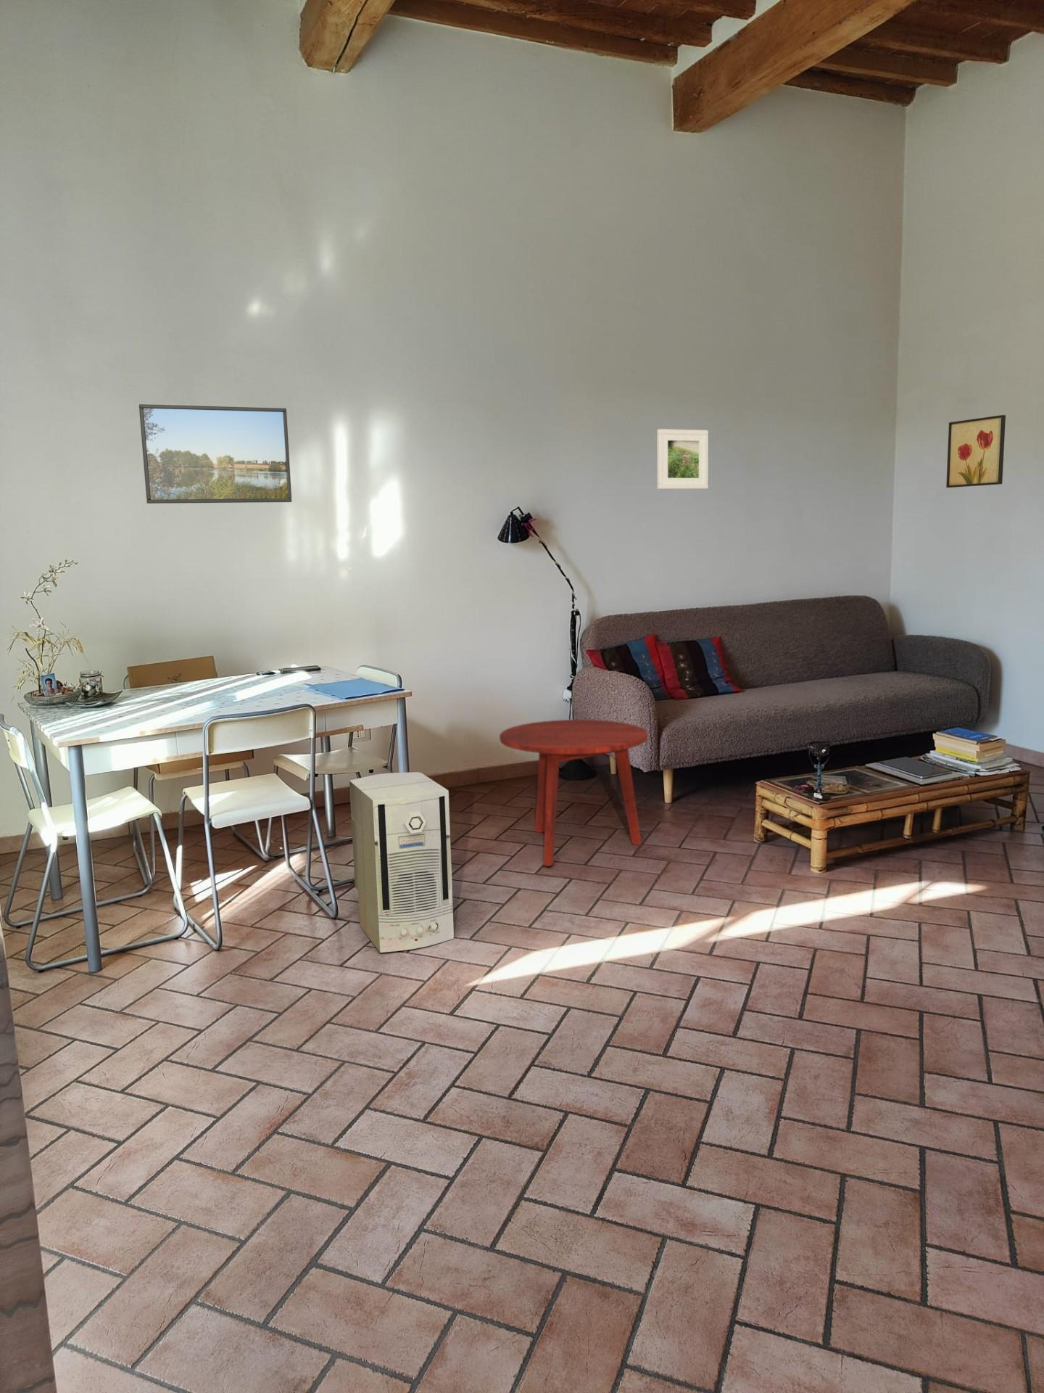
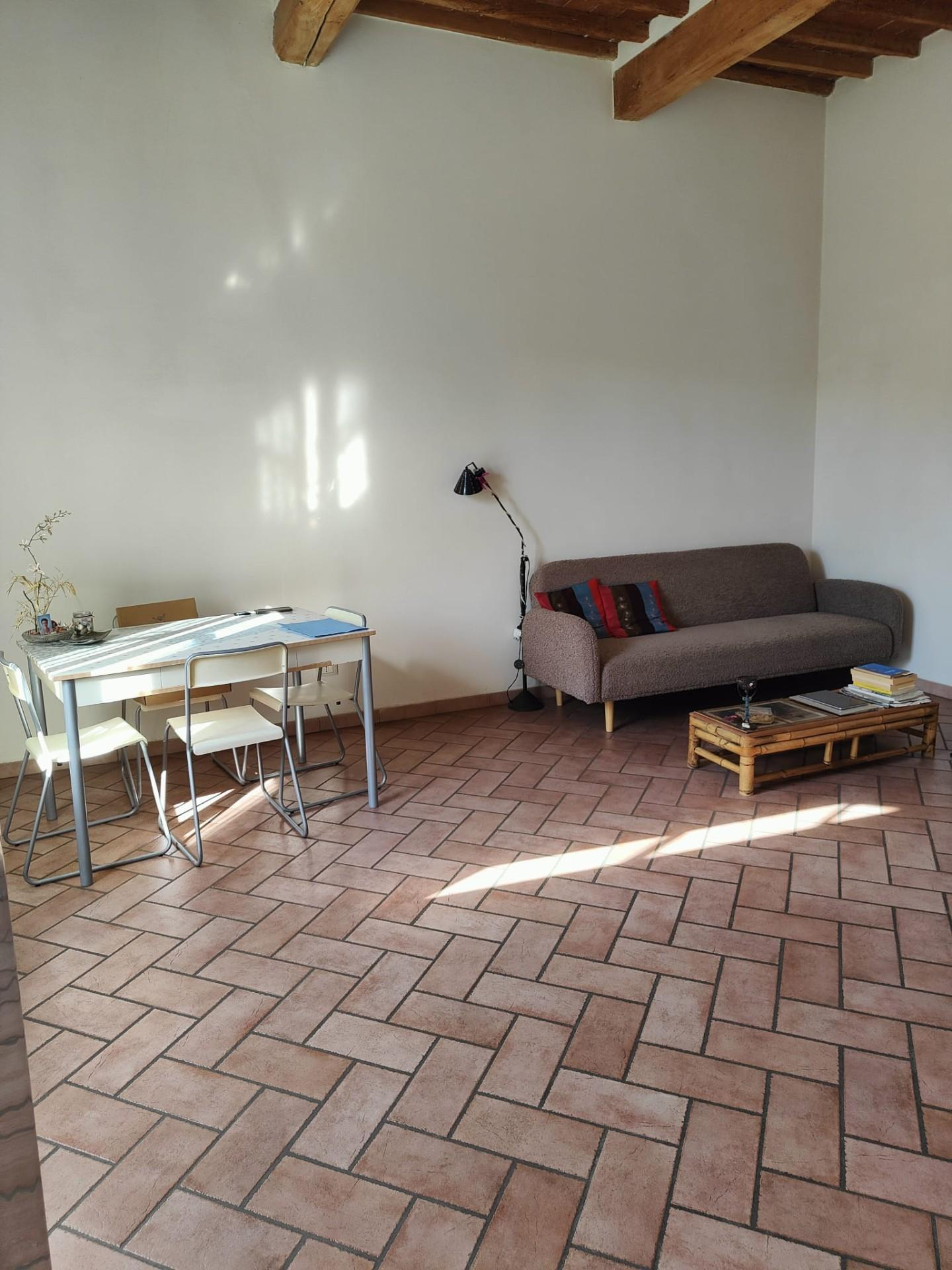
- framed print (682, 460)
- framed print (217, 455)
- side table (557, 790)
- air purifier (401, 859)
- wall art (976, 452)
